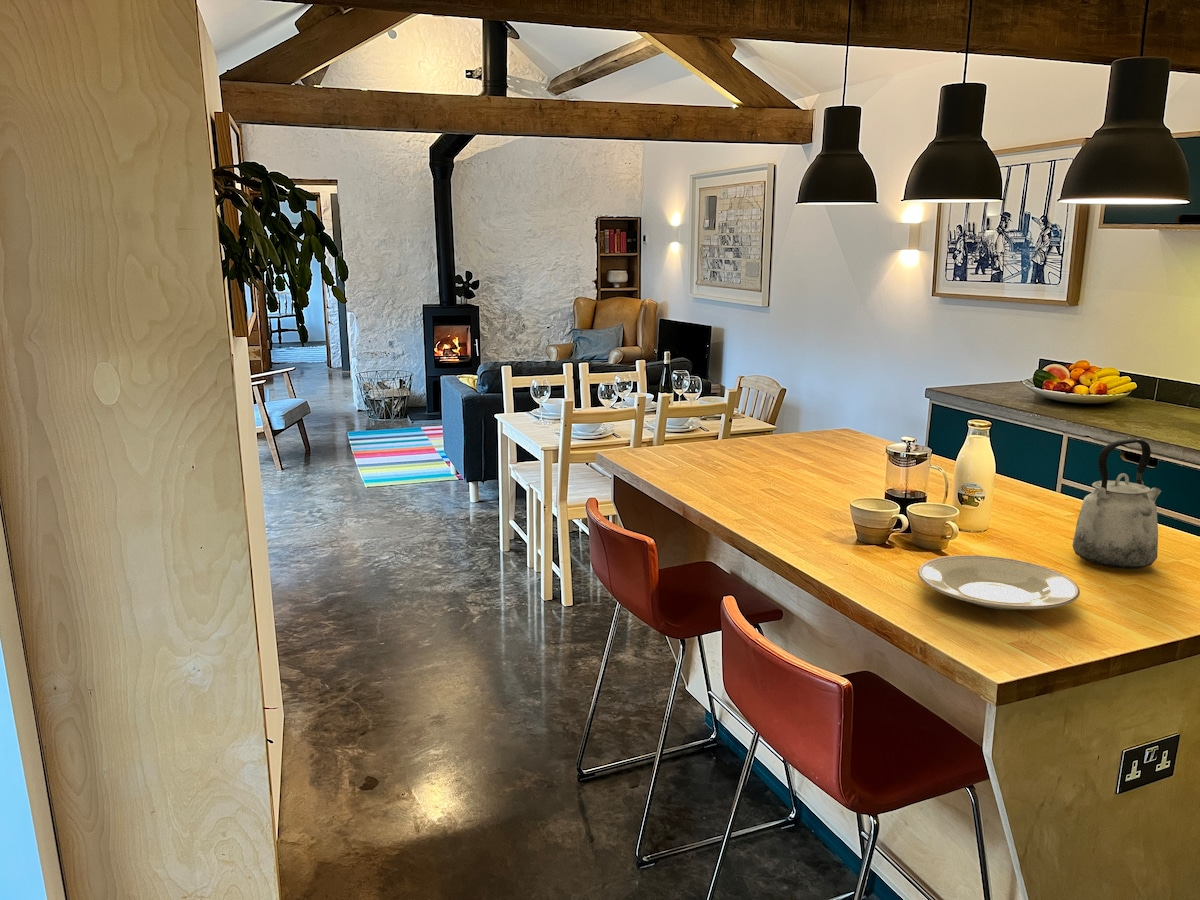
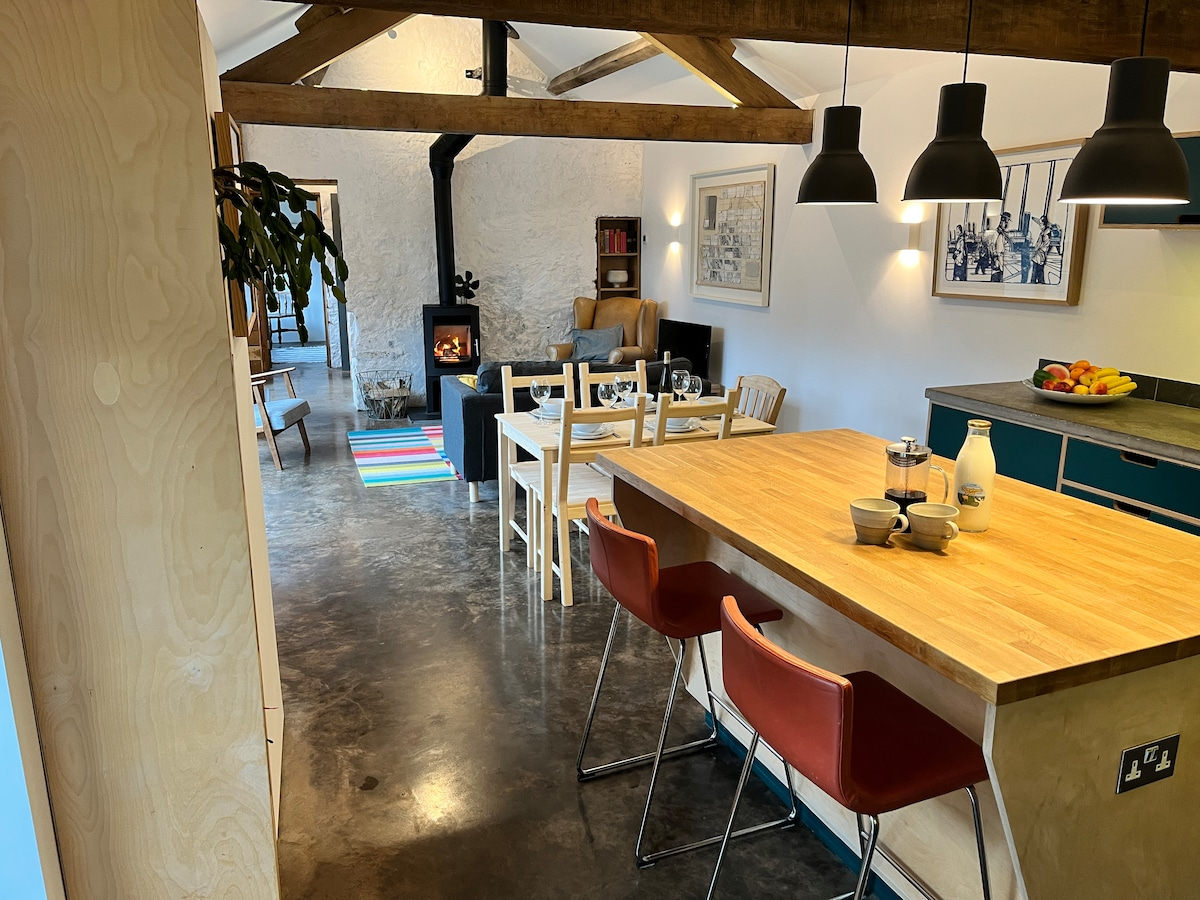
- plate (995, 587)
- kettle (1128, 500)
